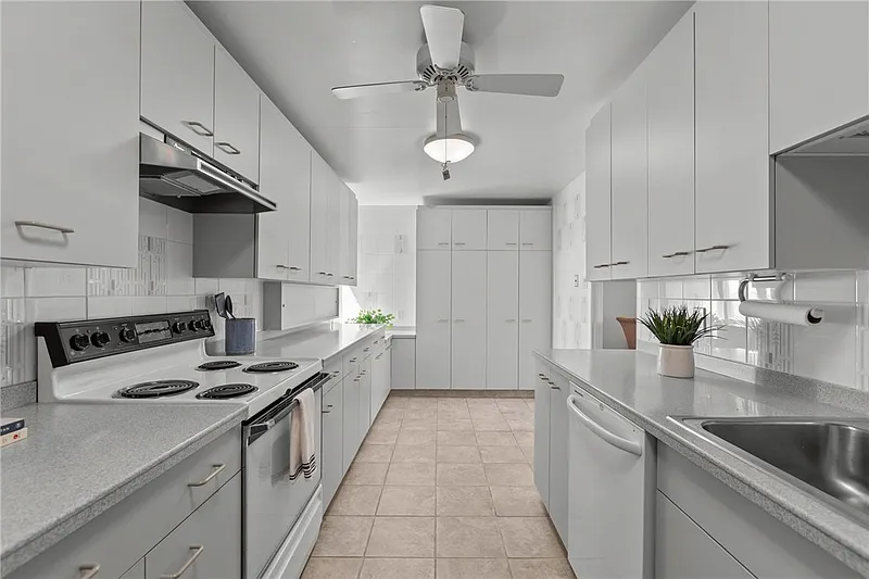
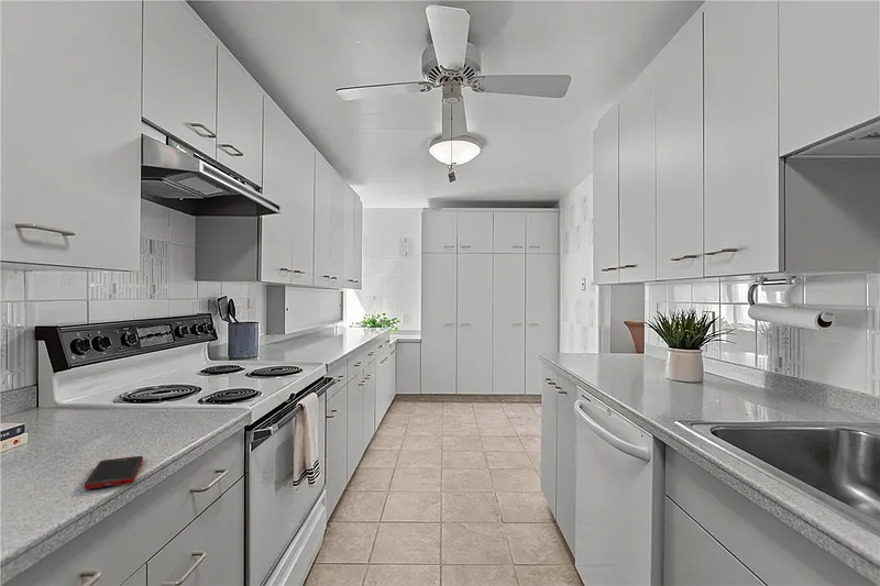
+ cell phone (116, 471)
